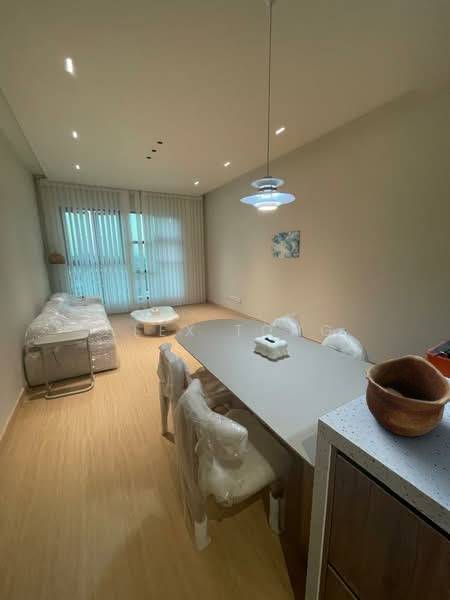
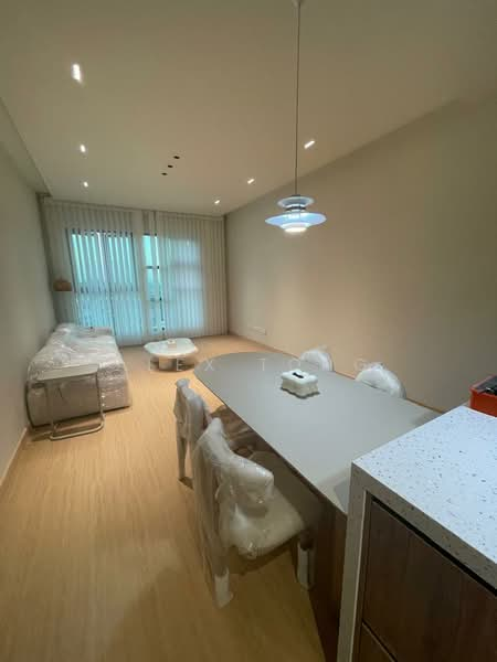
- wall art (284, 245)
- ceramic bowl (403, 394)
